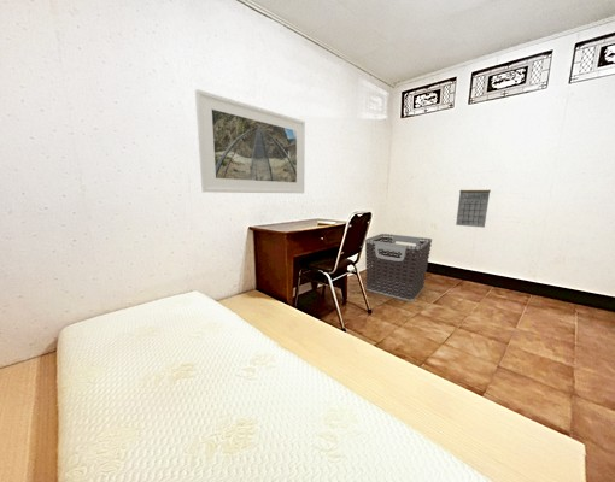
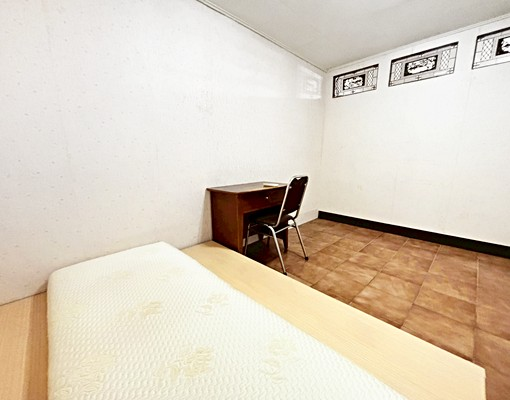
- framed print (259, 151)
- calendar (473, 204)
- clothes hamper (397, 264)
